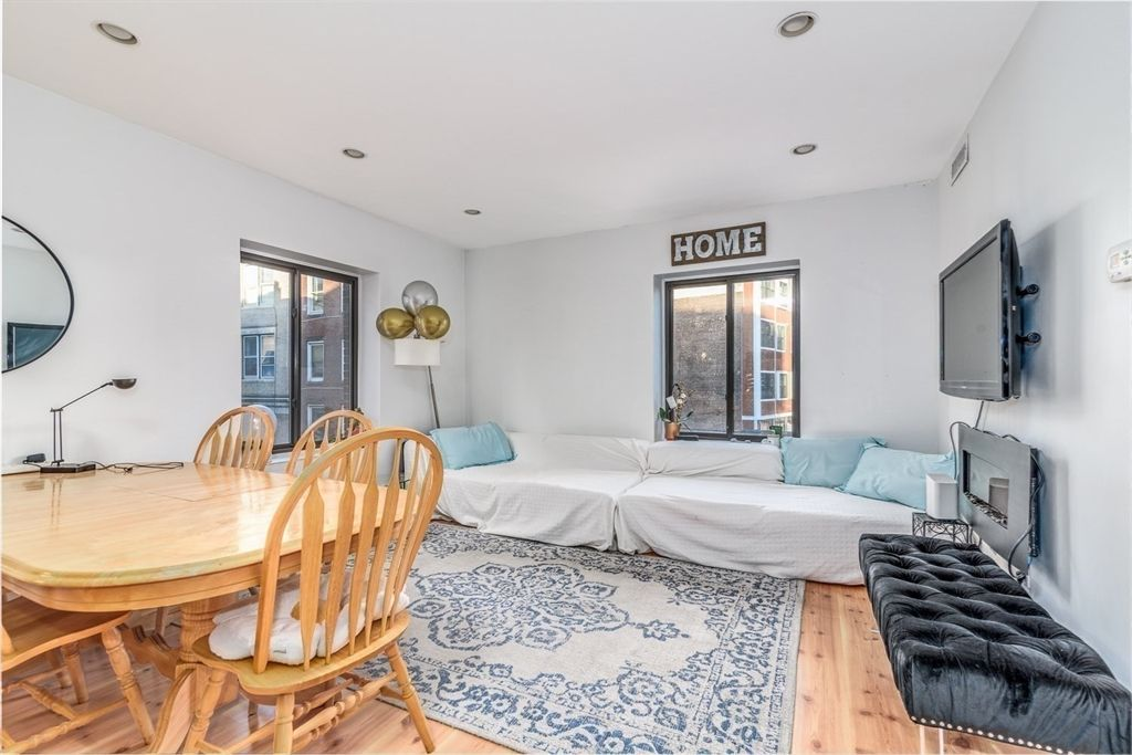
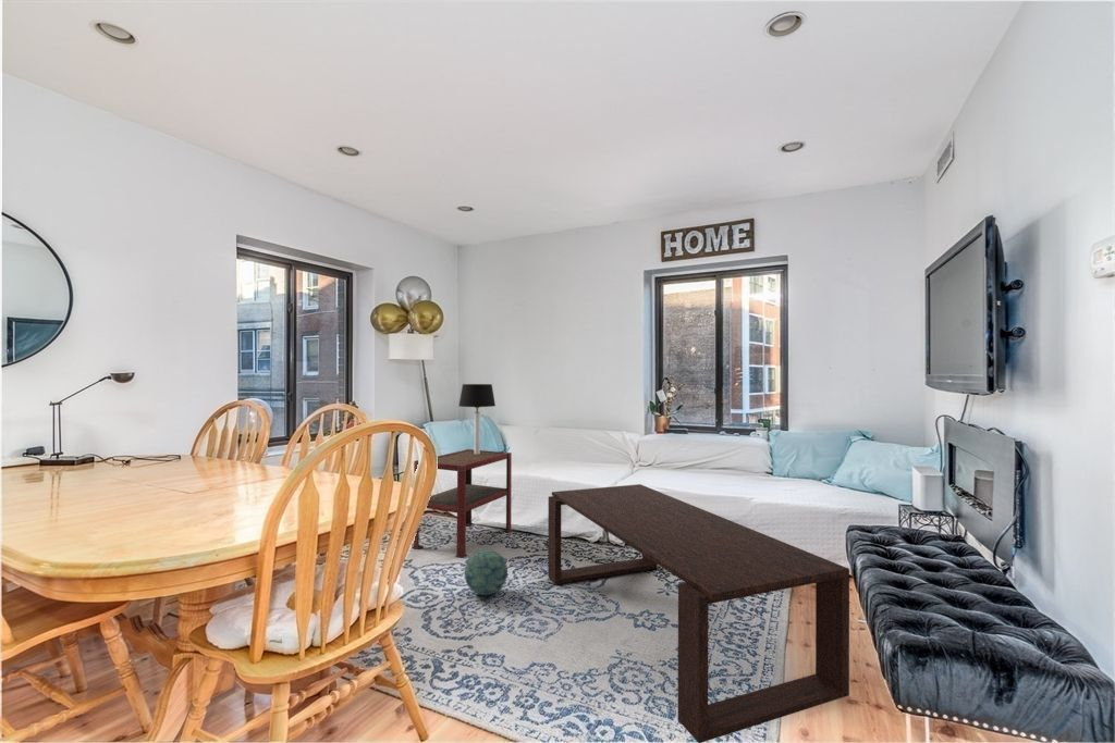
+ table lamp (477, 418)
+ side table (465, 497)
+ coffee table (665, 569)
+ ball (486, 571)
